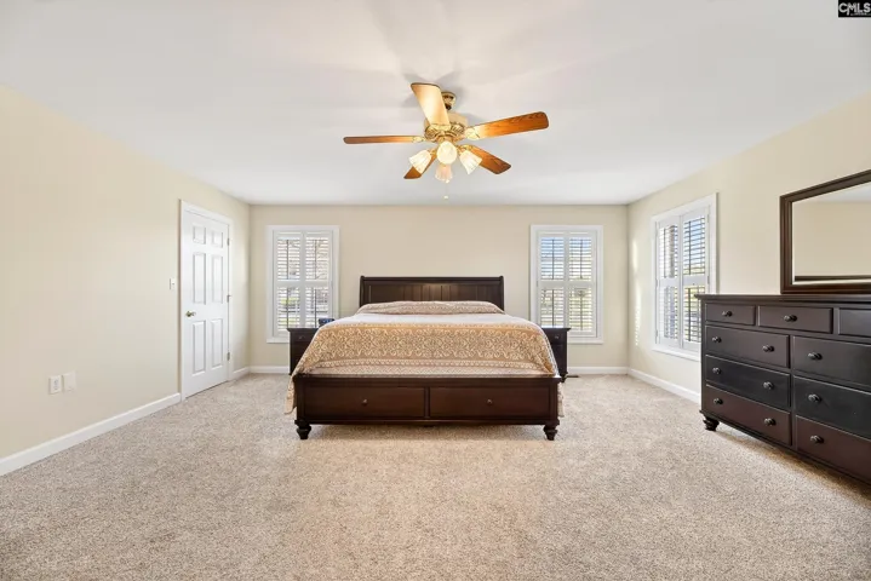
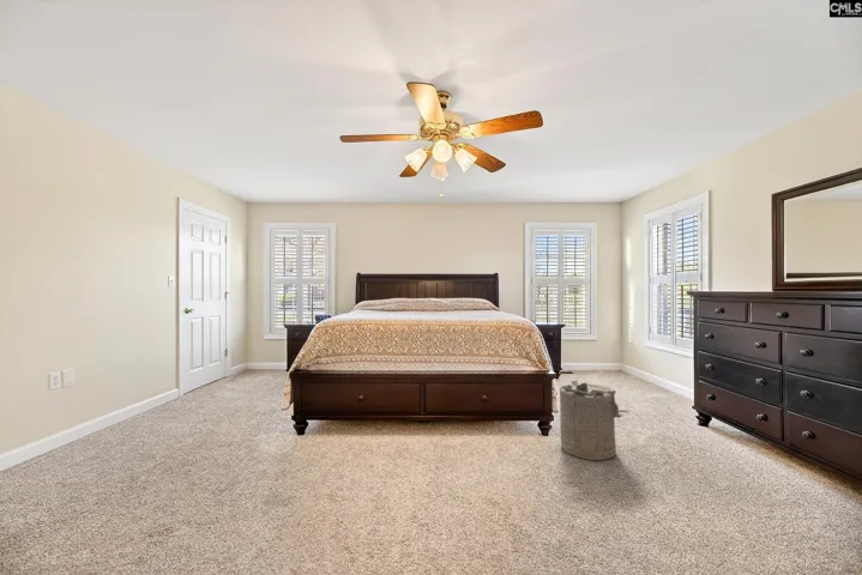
+ laundry hamper (586, 414)
